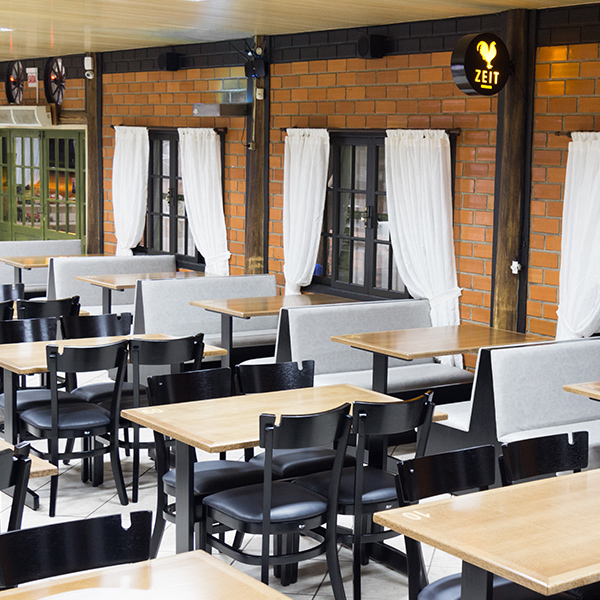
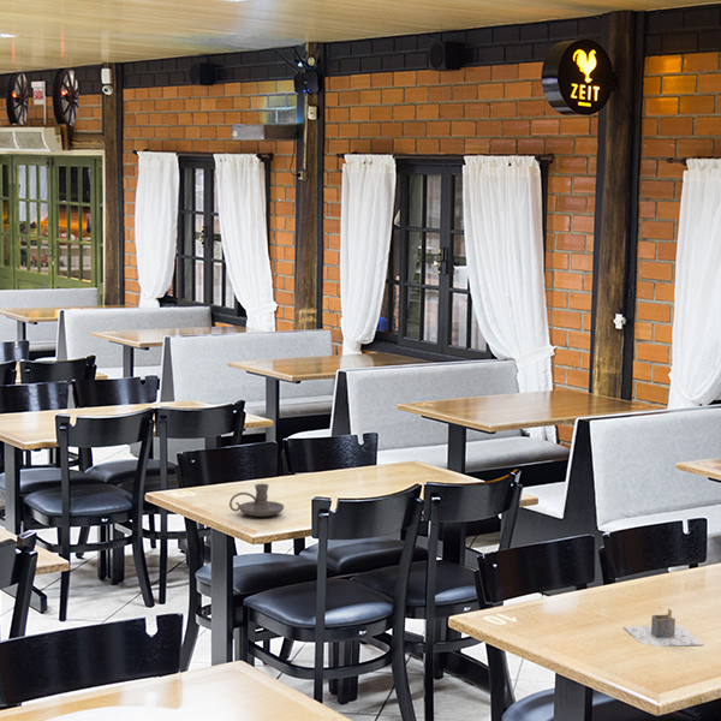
+ napkin holder (662, 622)
+ candle holder (256, 500)
